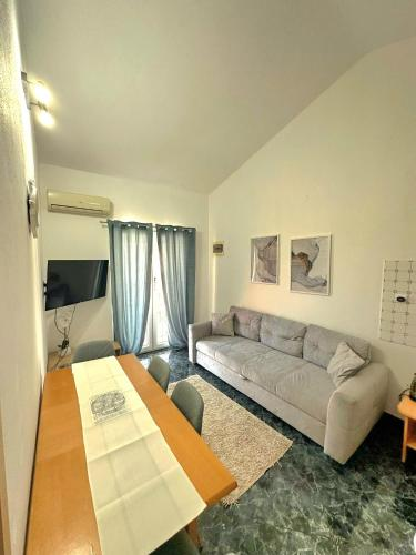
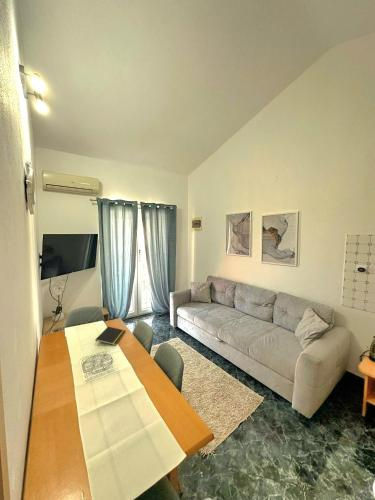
+ notepad (111, 335)
